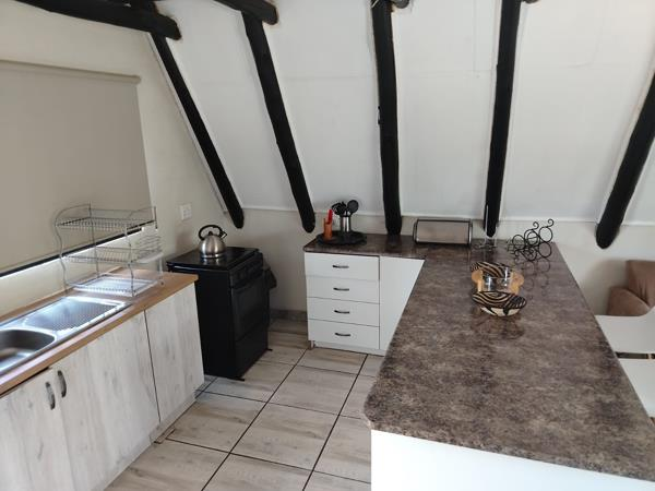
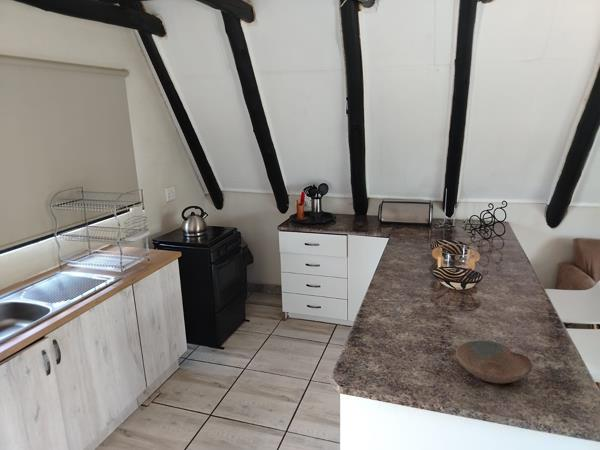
+ bowl (492, 364)
